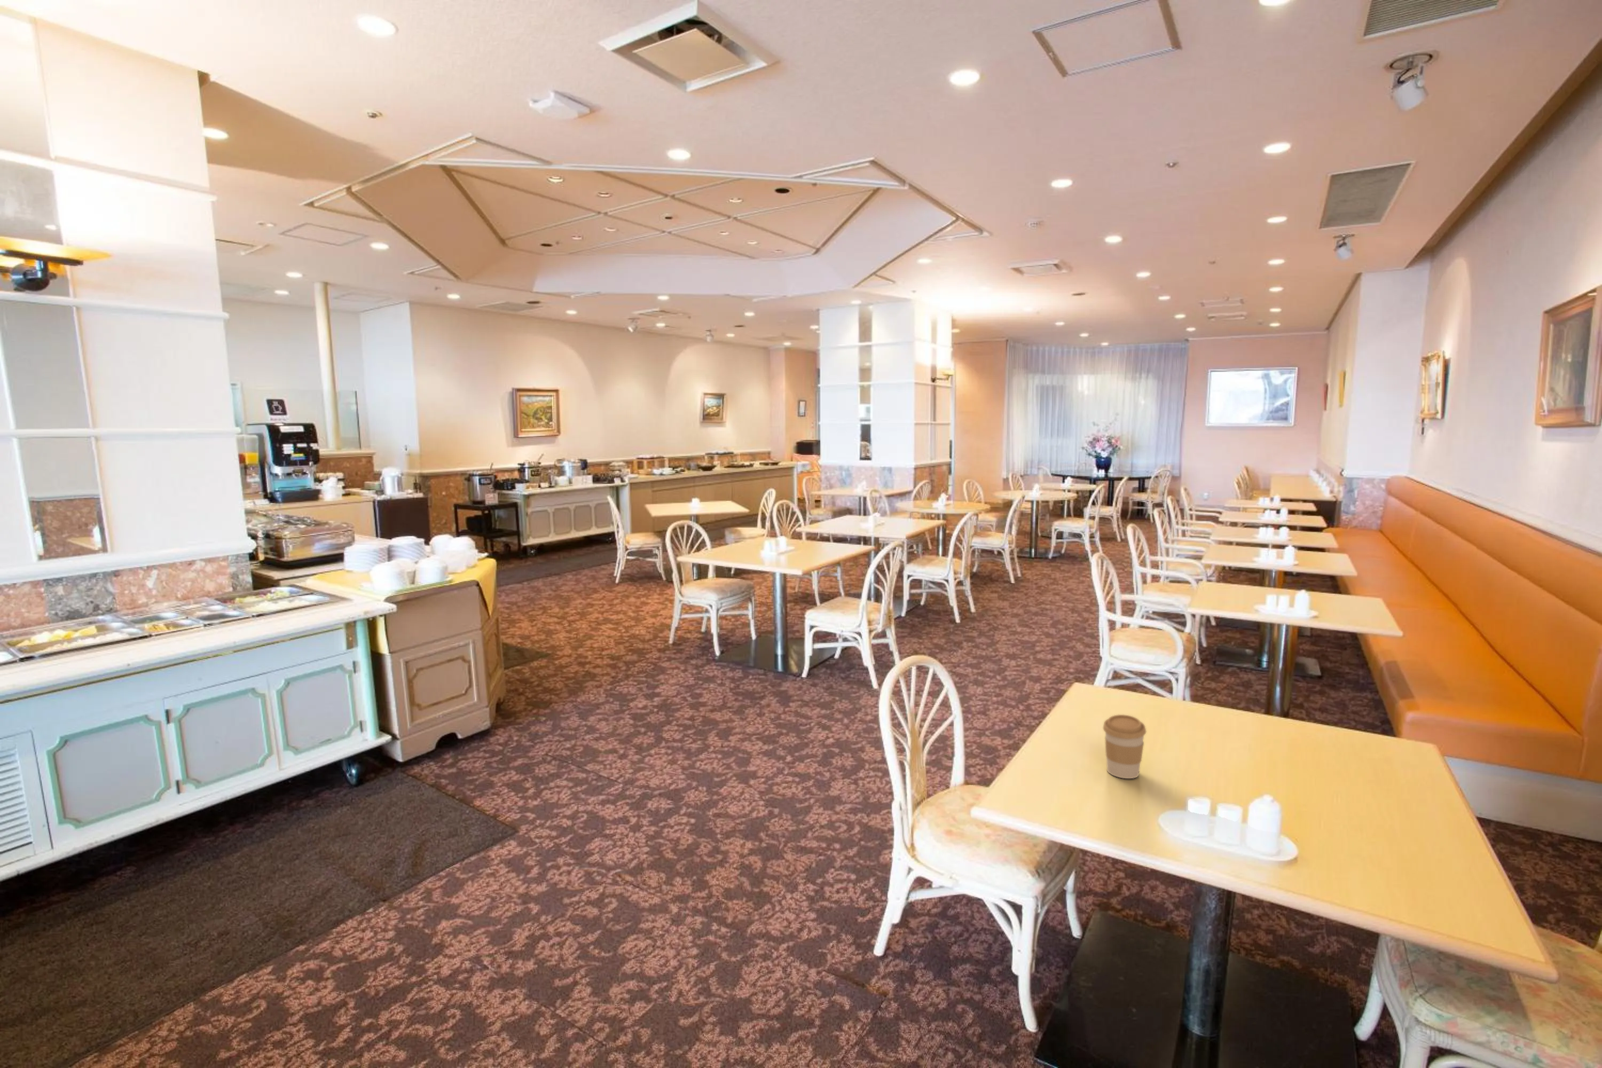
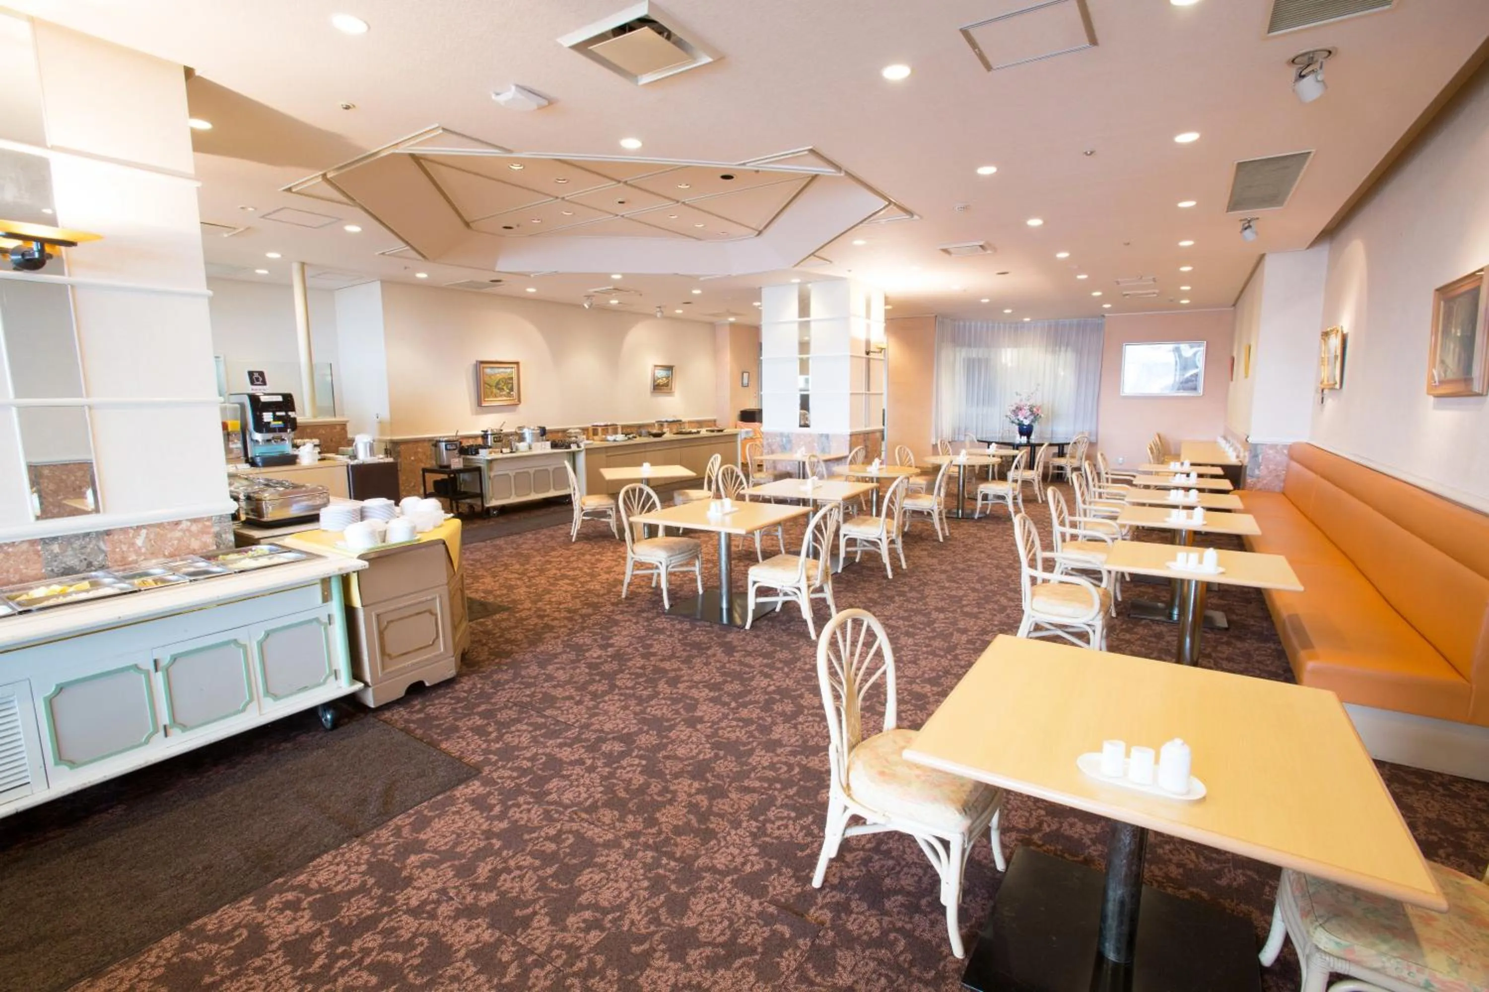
- coffee cup (1124, 745)
